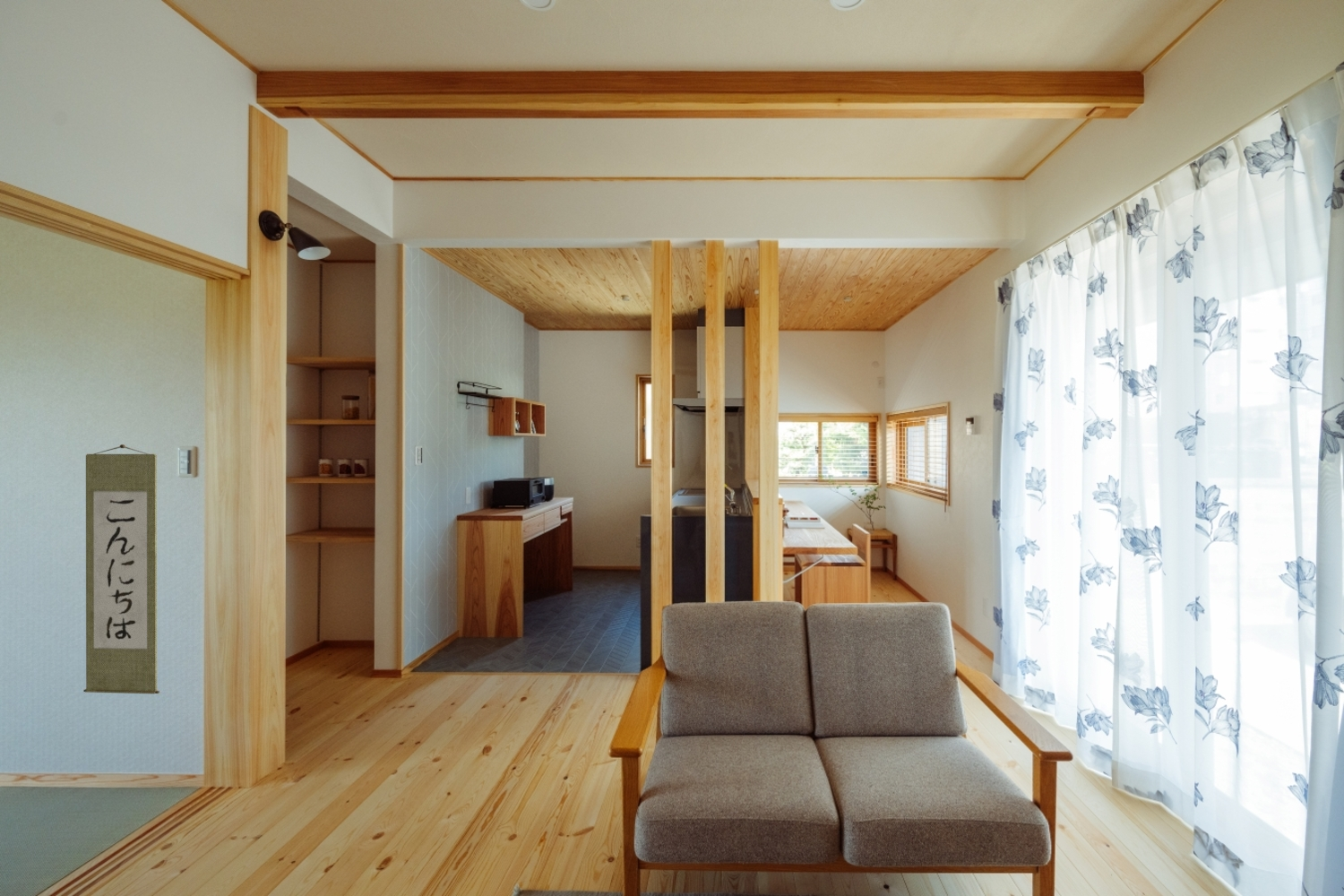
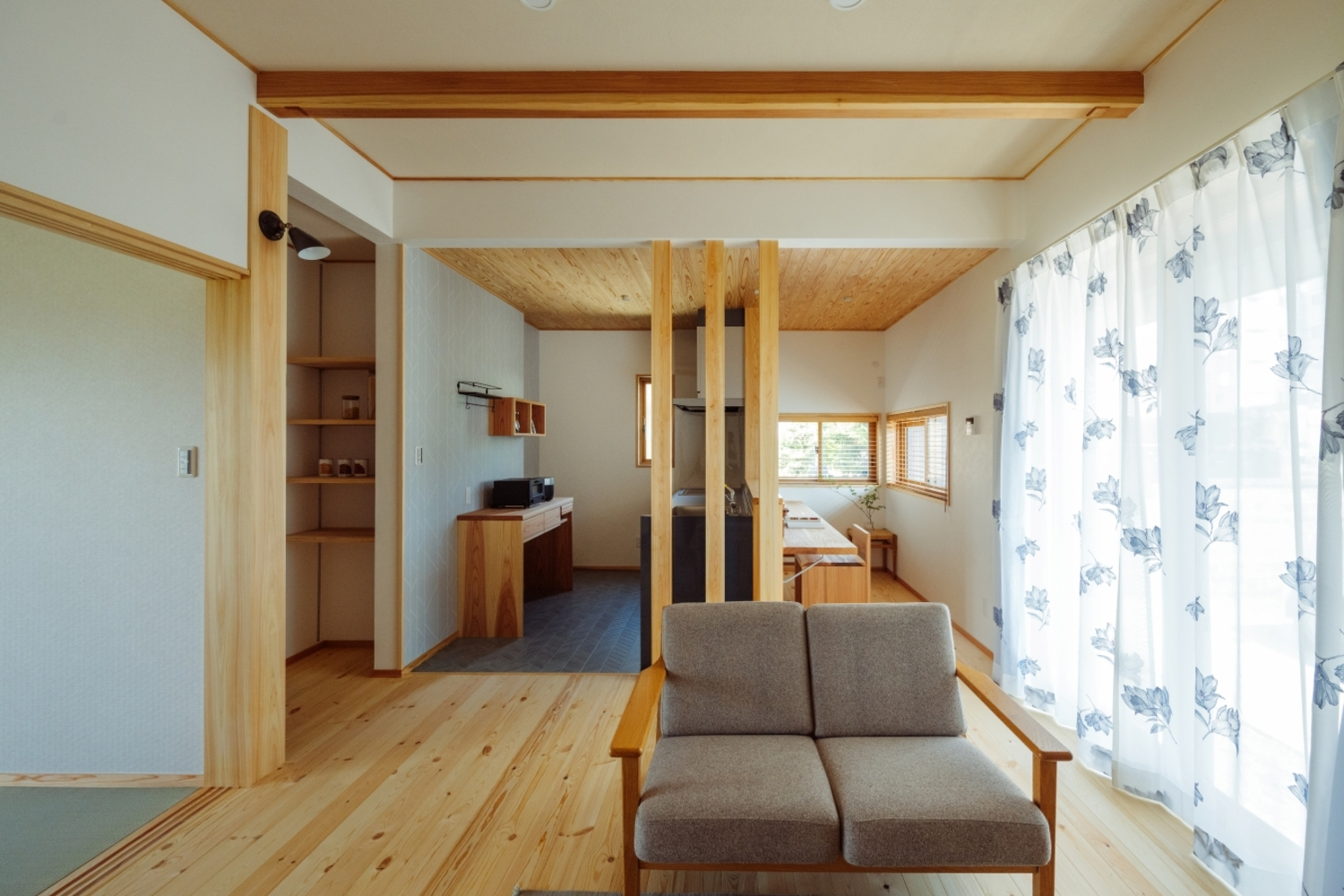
- wall scroll (121, 568)
